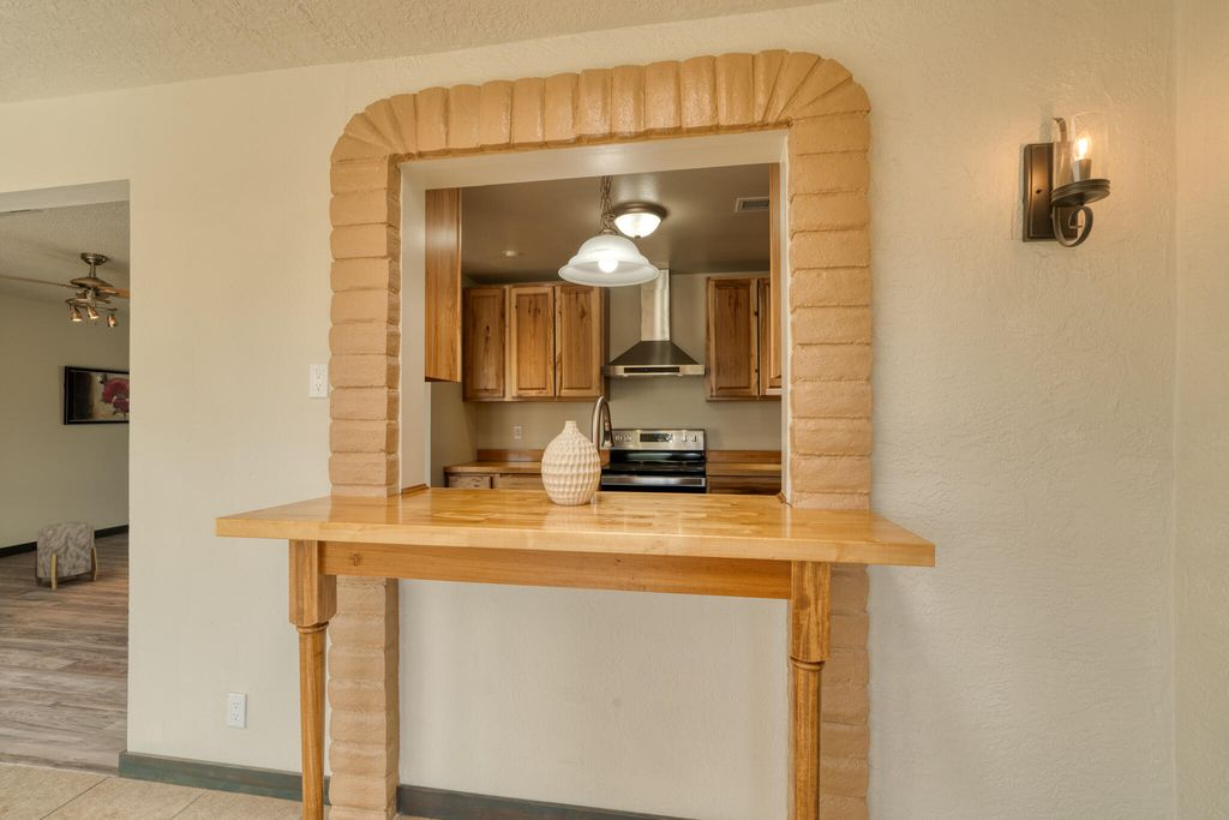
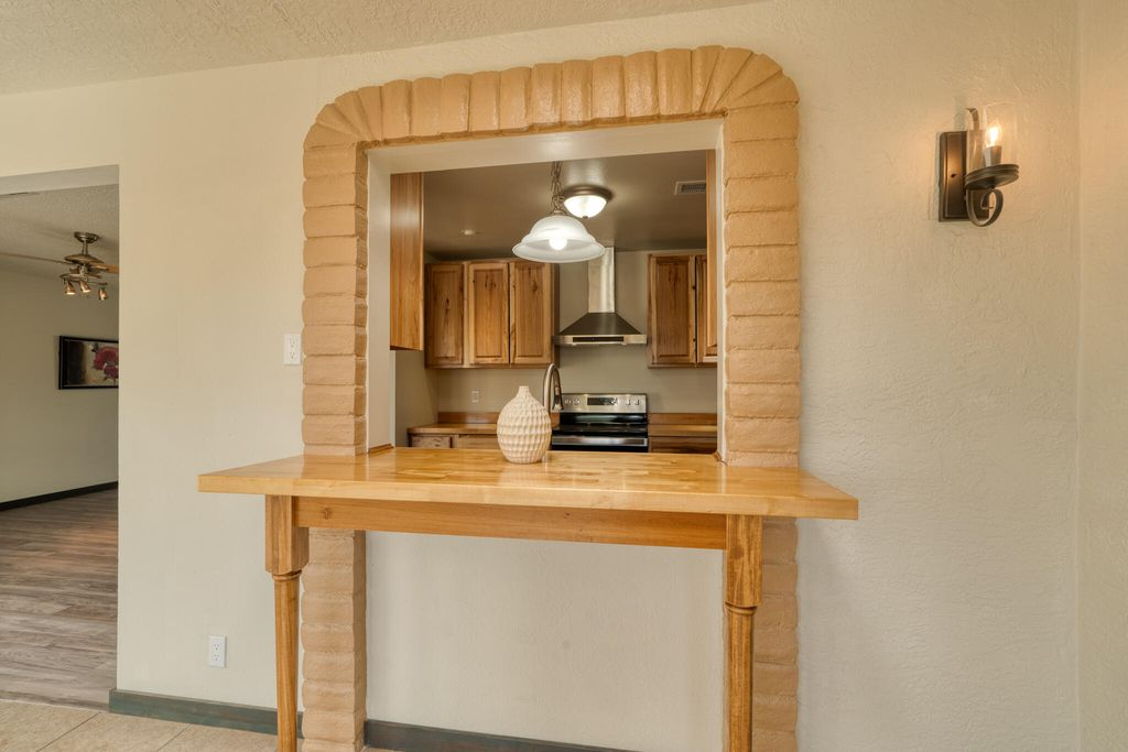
- stool (66, 552)
